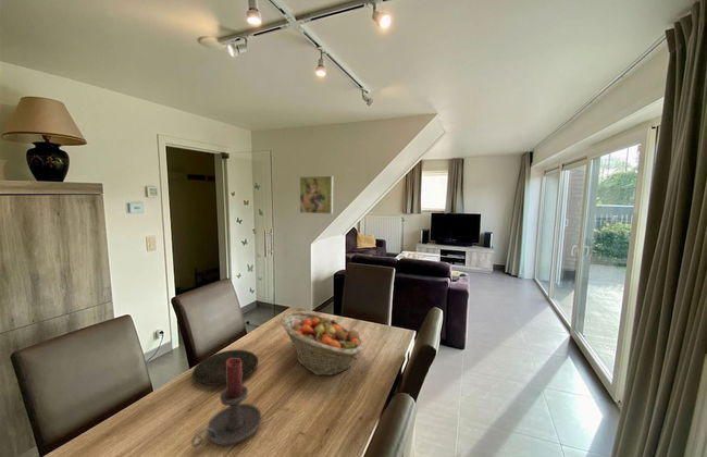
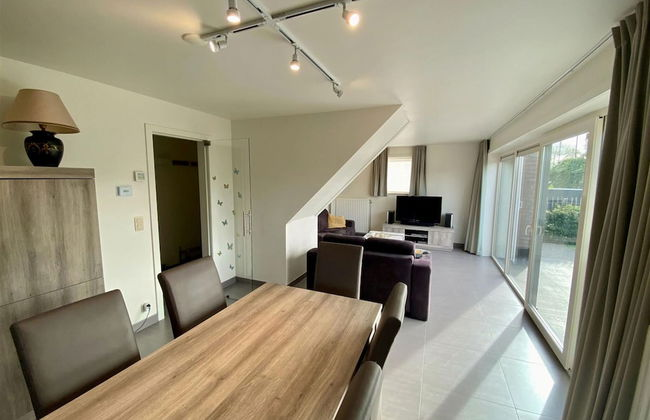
- candle holder (226, 397)
- plate (225, 367)
- fruit basket (321, 337)
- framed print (315, 195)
